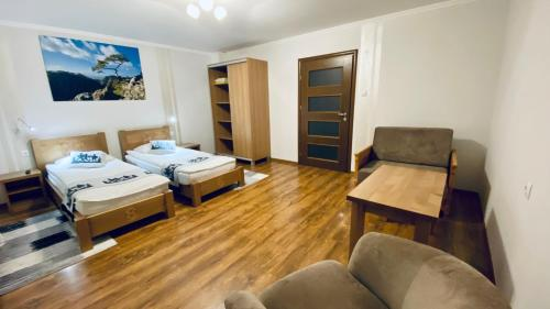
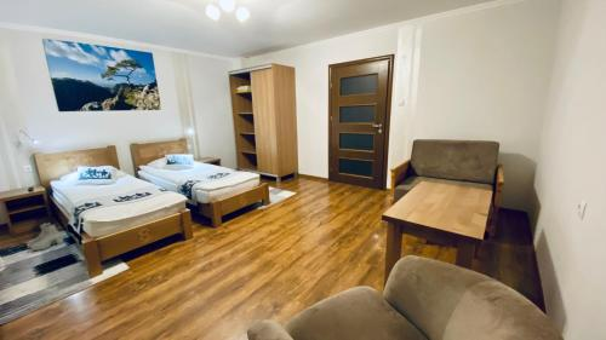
+ boots (44, 235)
